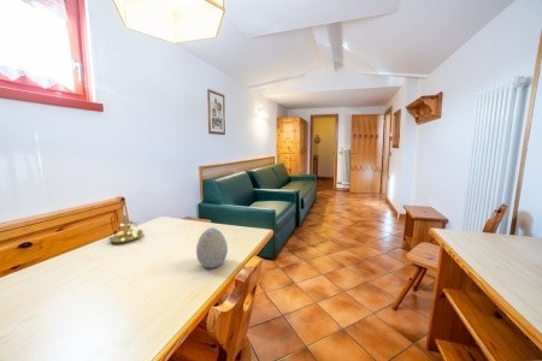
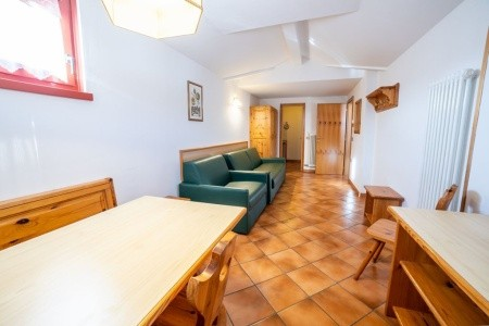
- candle holder (126, 220)
- decorative egg (212, 245)
